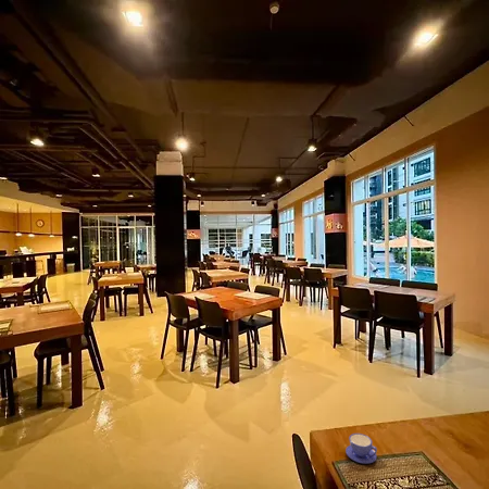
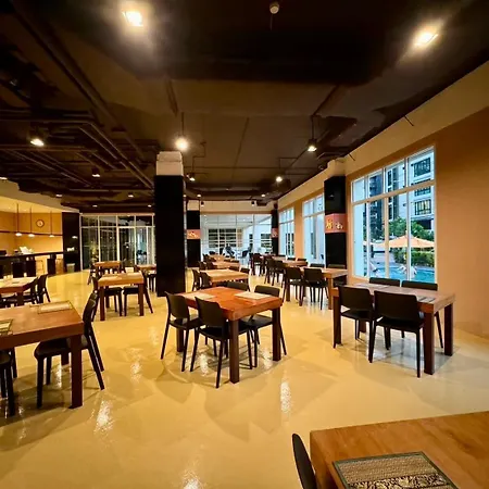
- teacup (361, 447)
